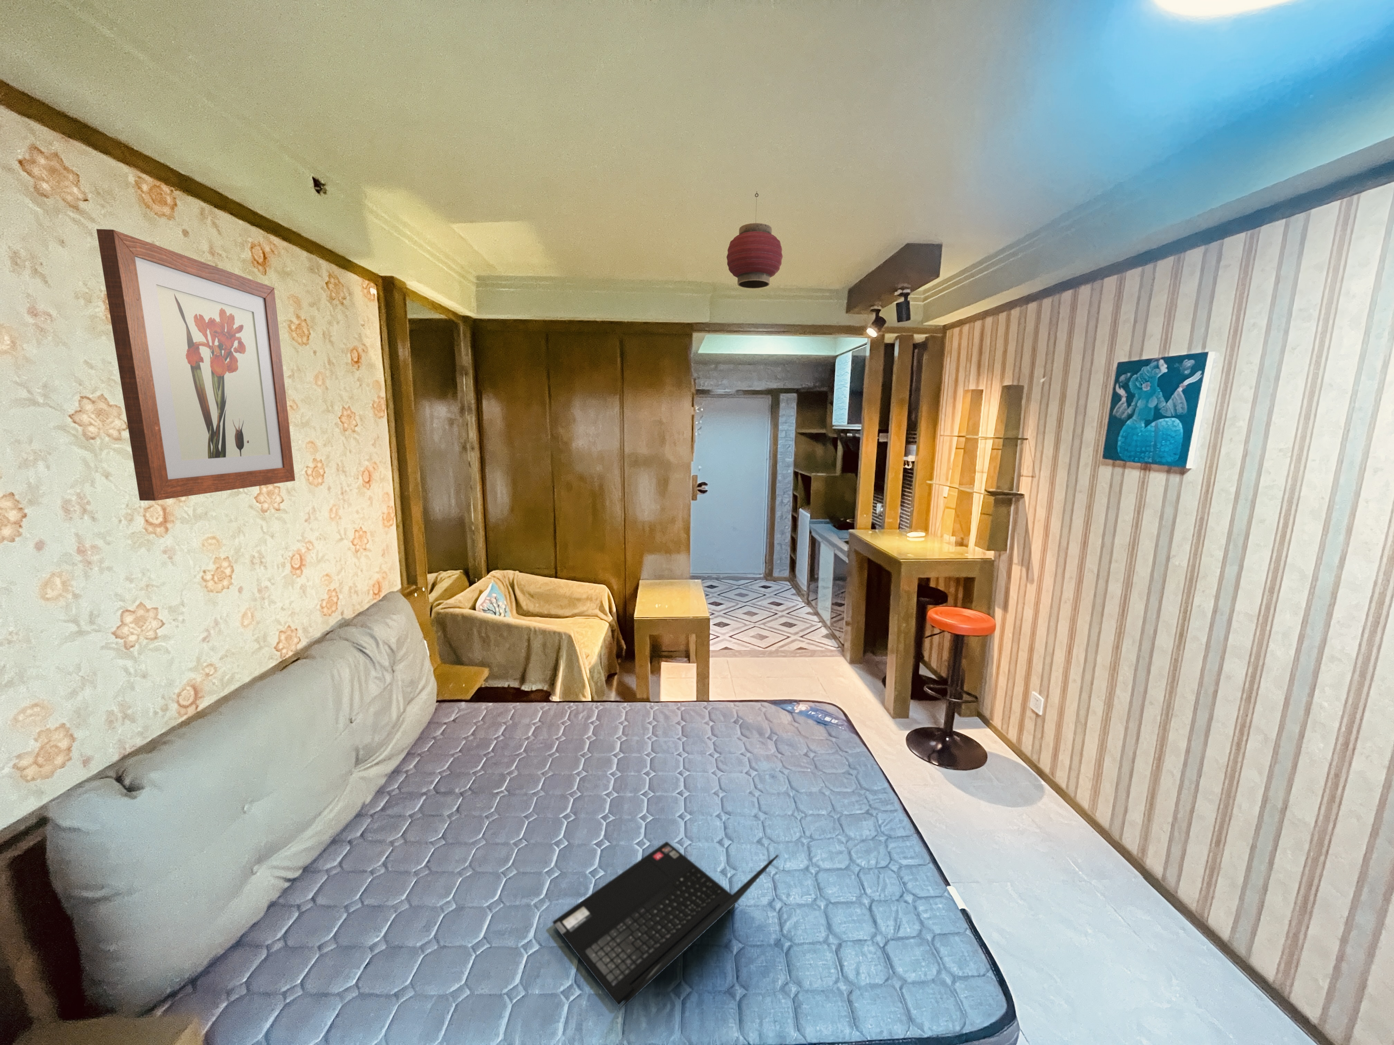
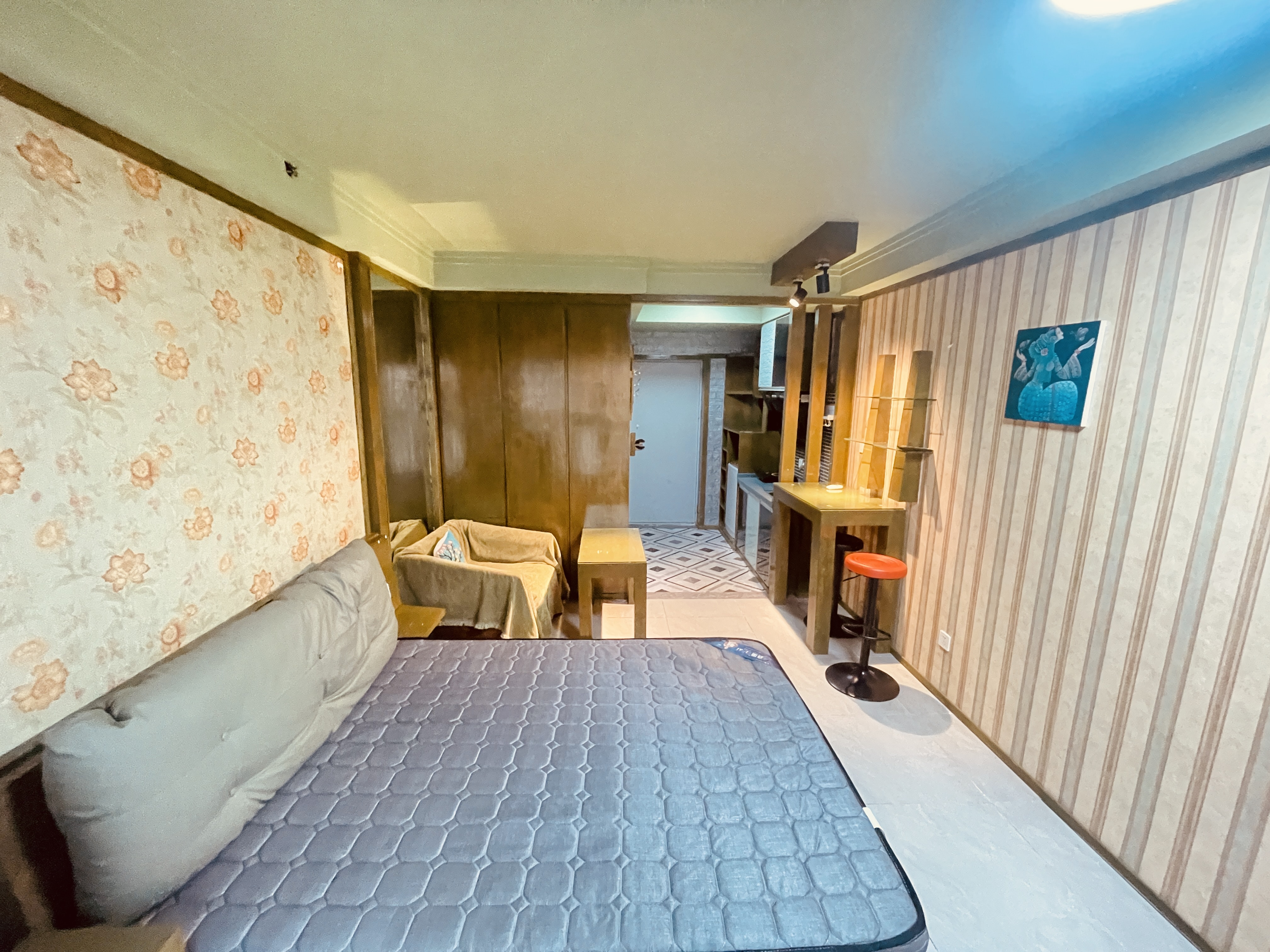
- laptop computer (663, 891)
- hanging lantern (755, 238)
- wall art (215, 380)
